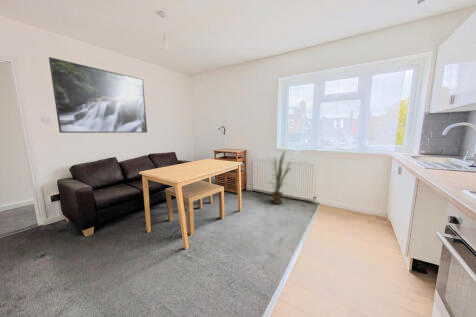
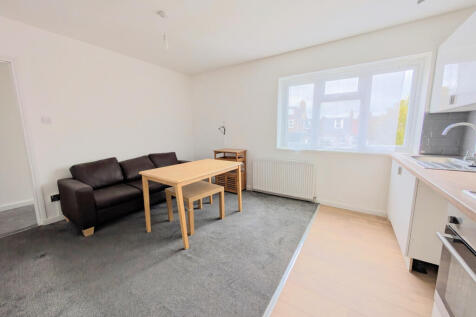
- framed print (107, 102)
- house plant (277, 176)
